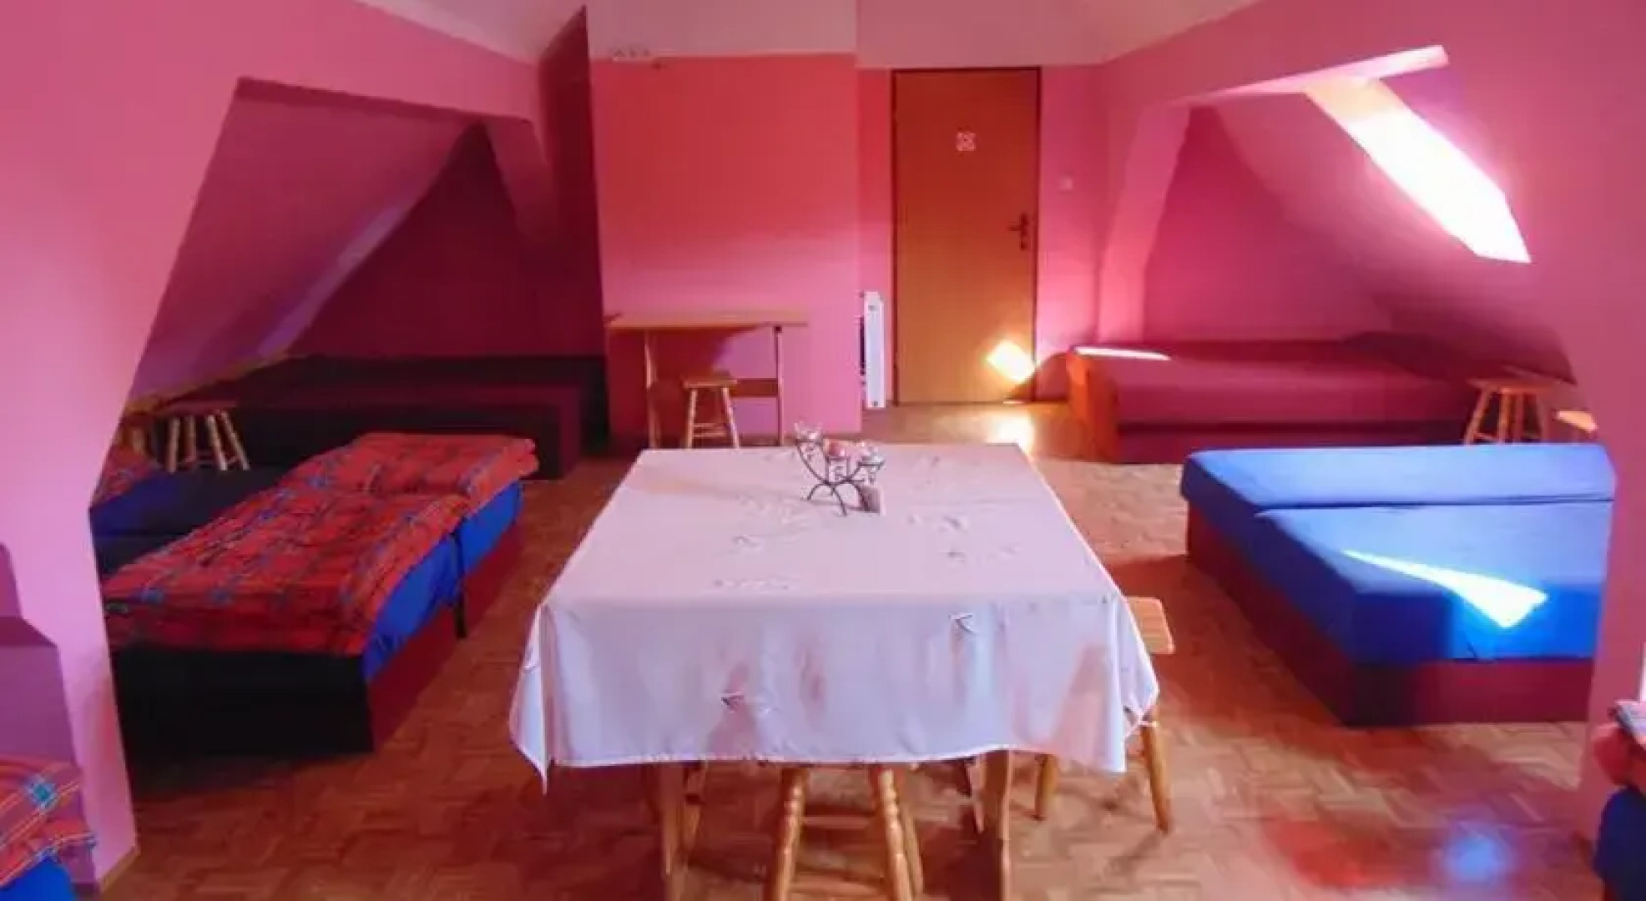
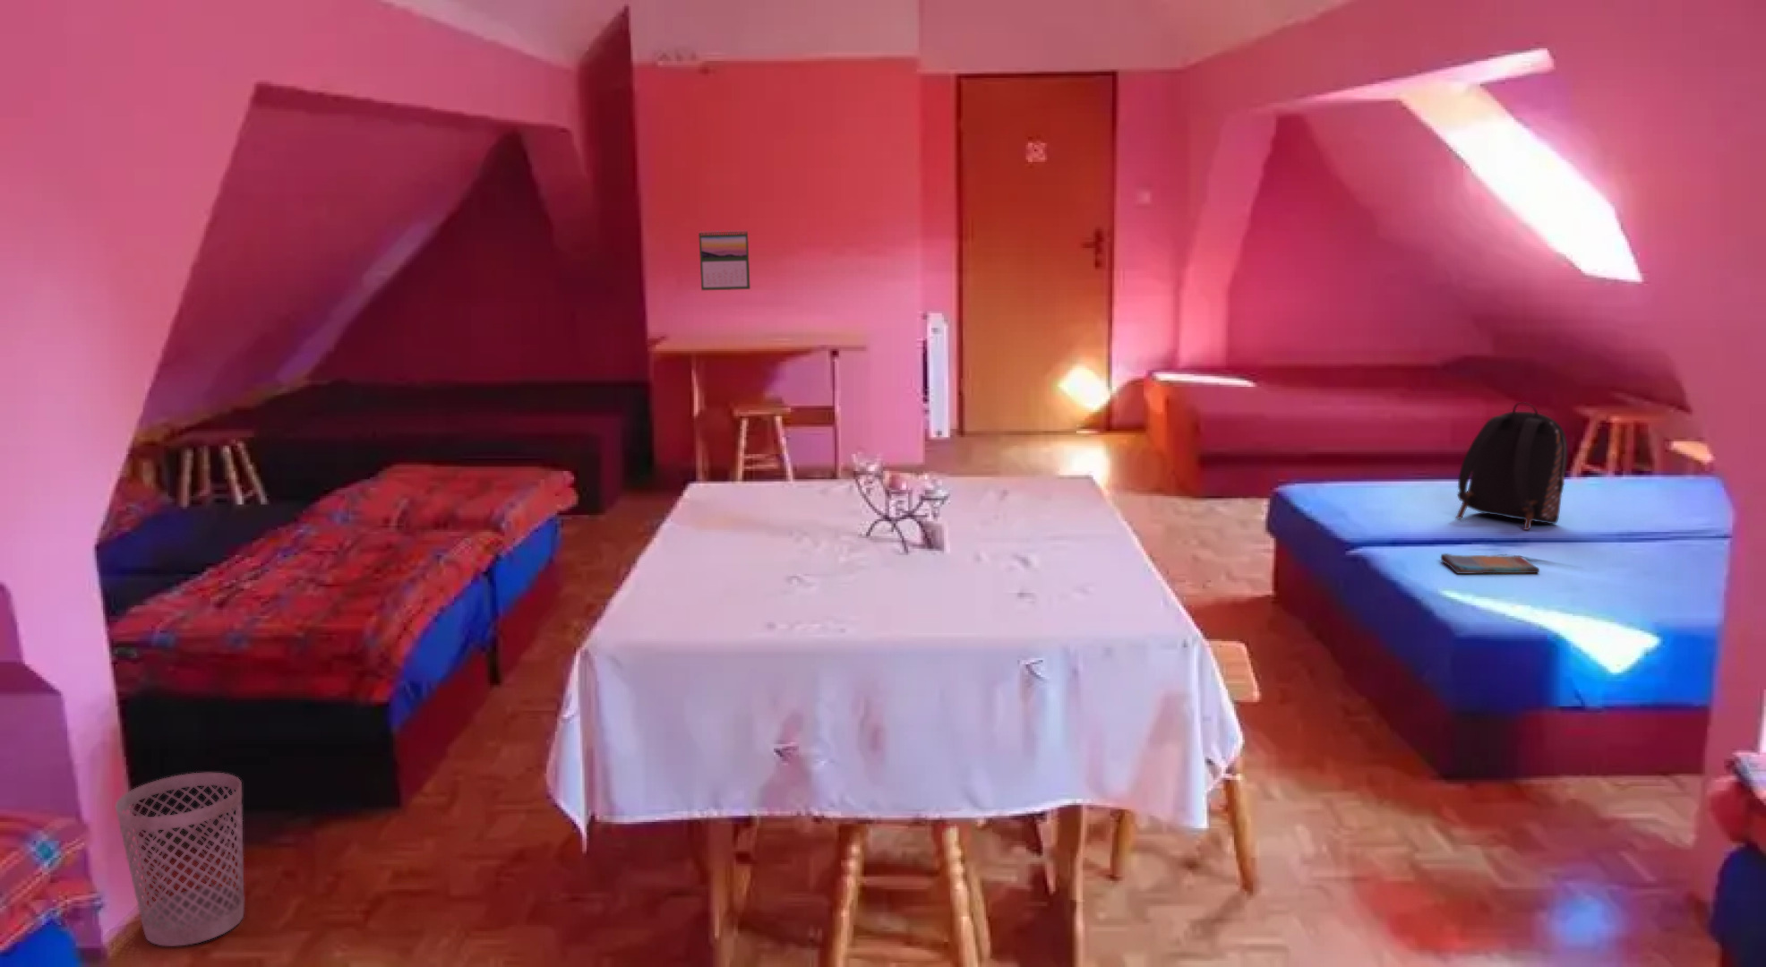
+ wastebasket (189, 861)
+ backpack (1515, 461)
+ calendar (724, 260)
+ dish towel (1489, 562)
